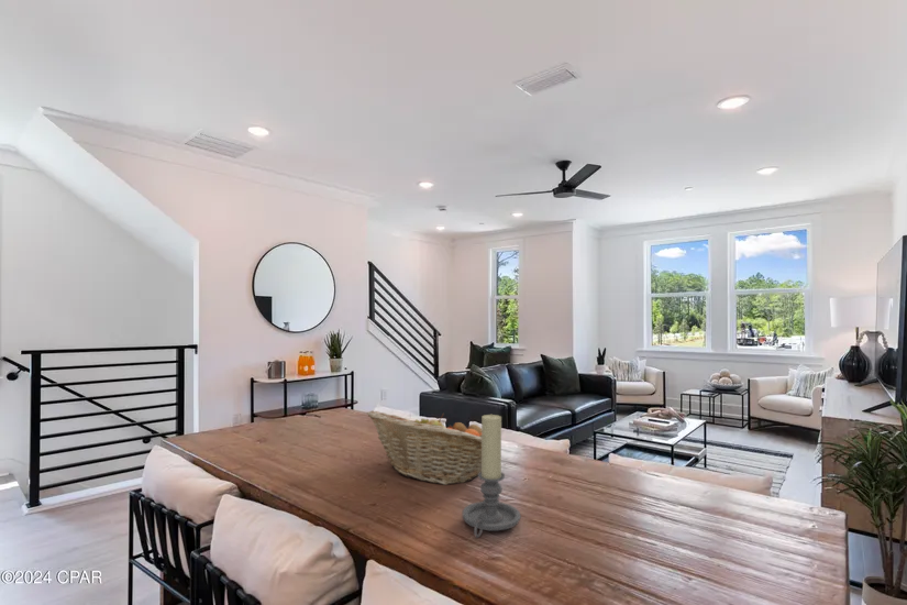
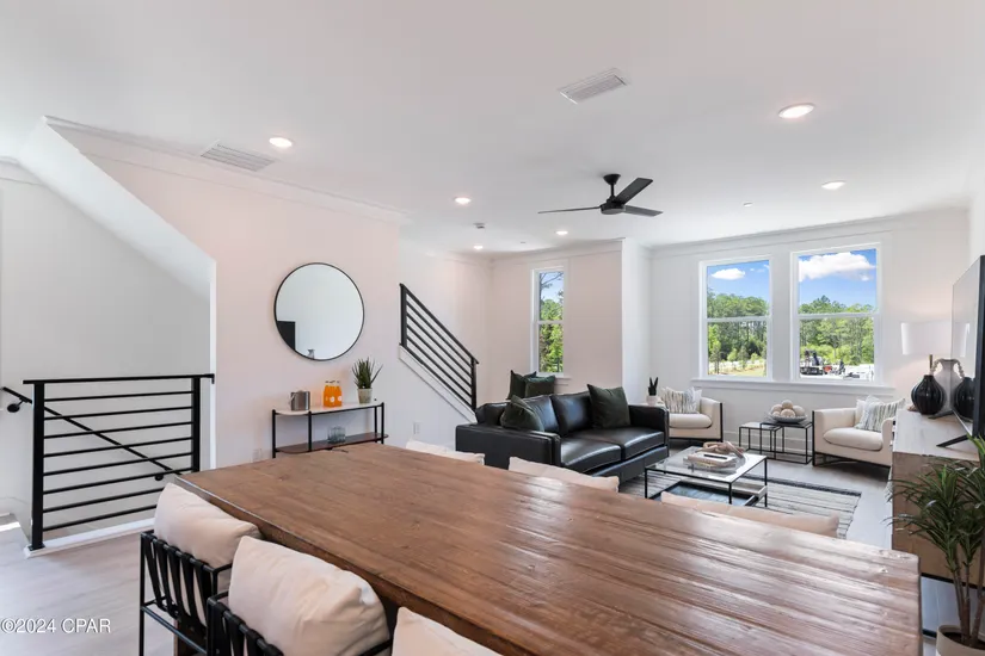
- fruit basket (431, 439)
- candle holder (488, 470)
